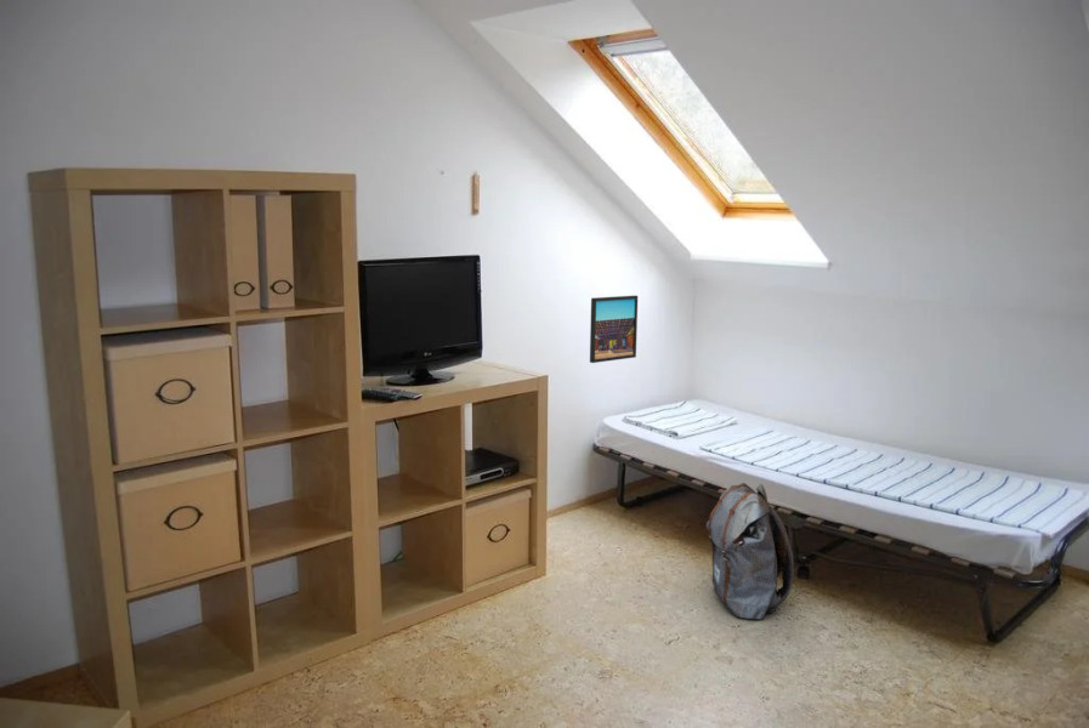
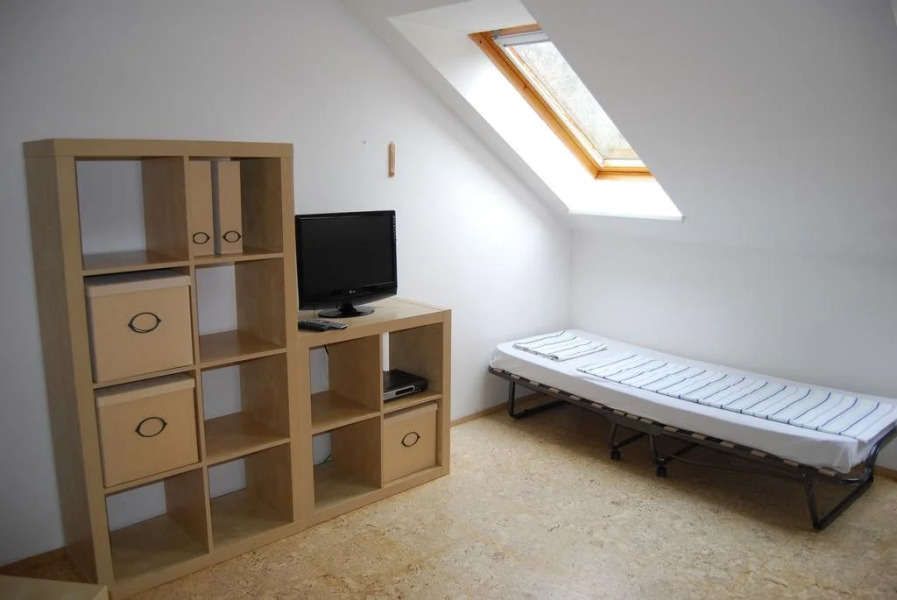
- backpack (749, 542)
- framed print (613, 328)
